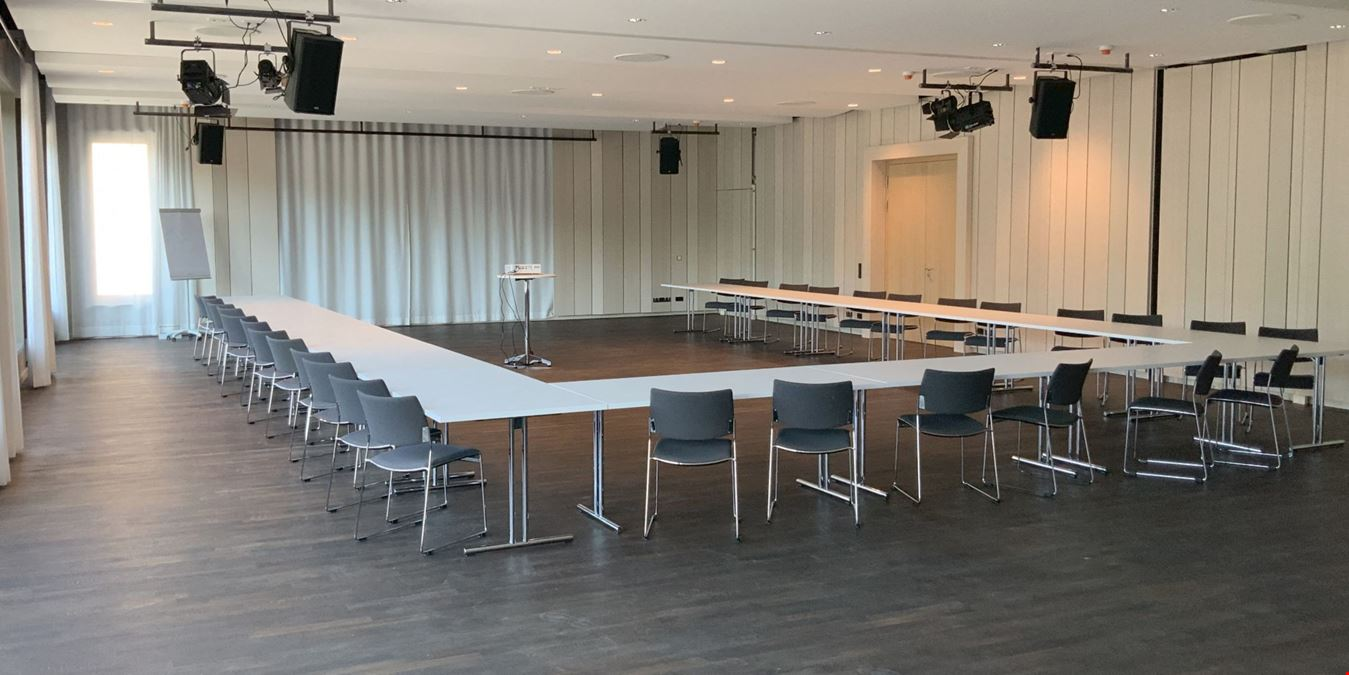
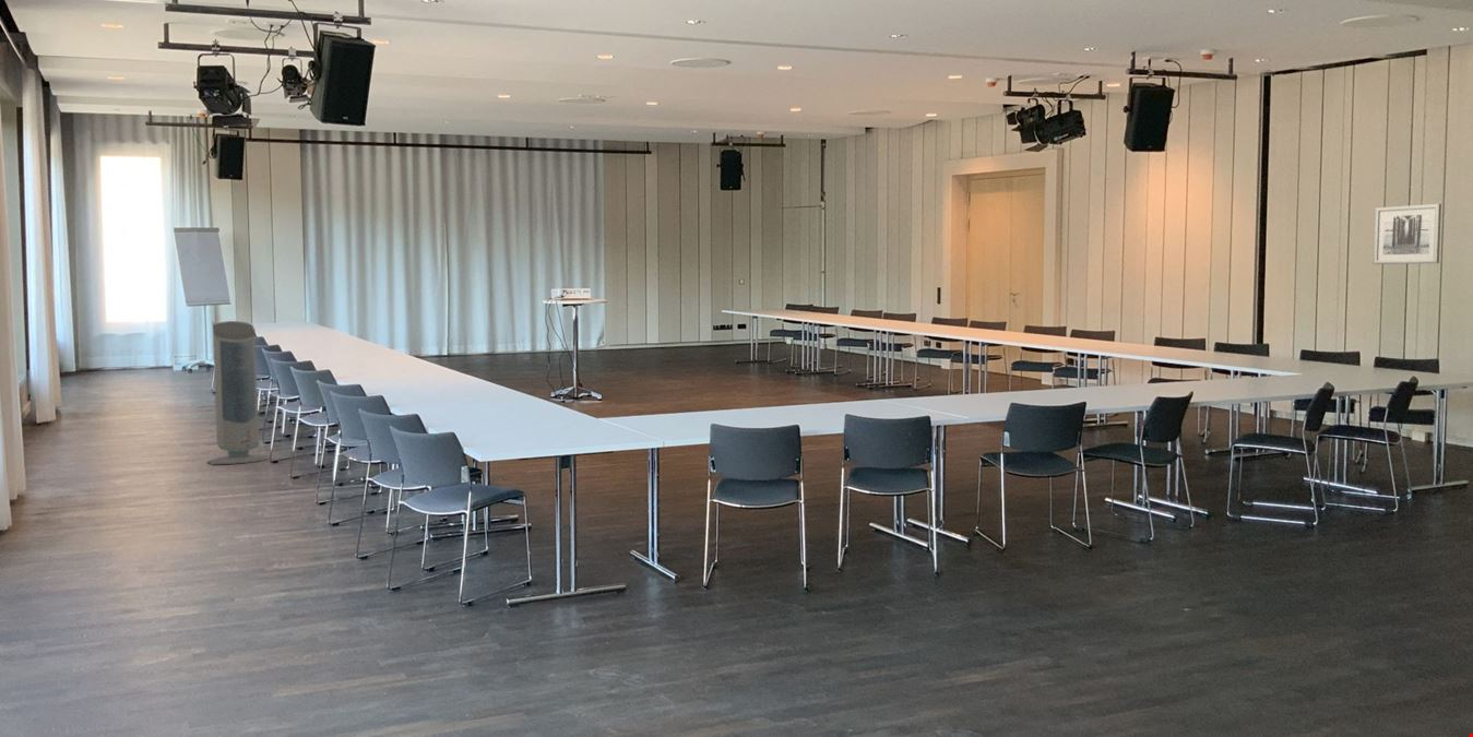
+ air purifier (236, 391)
+ wall art (1405, 235)
